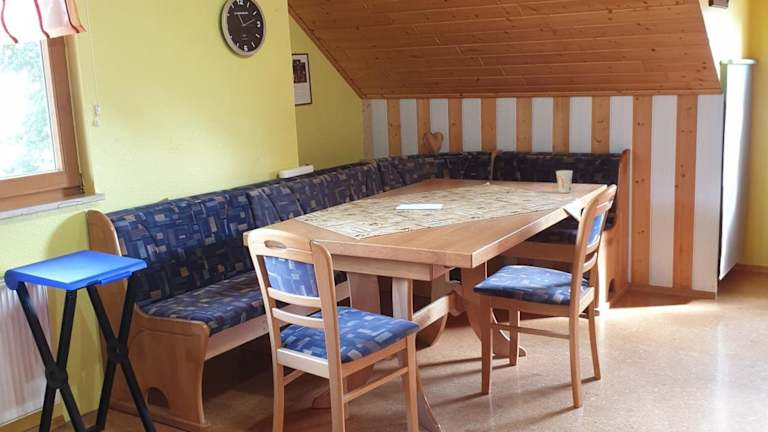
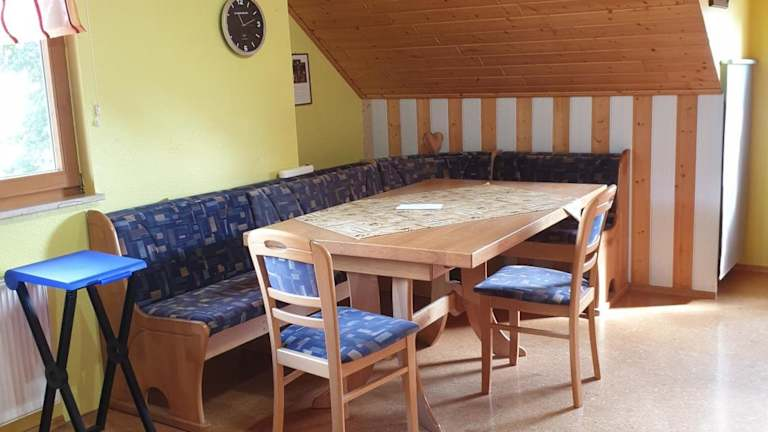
- cup (564, 181)
